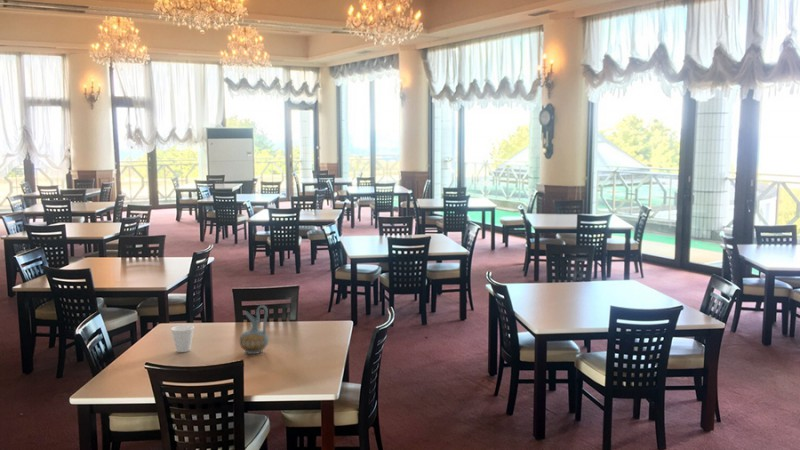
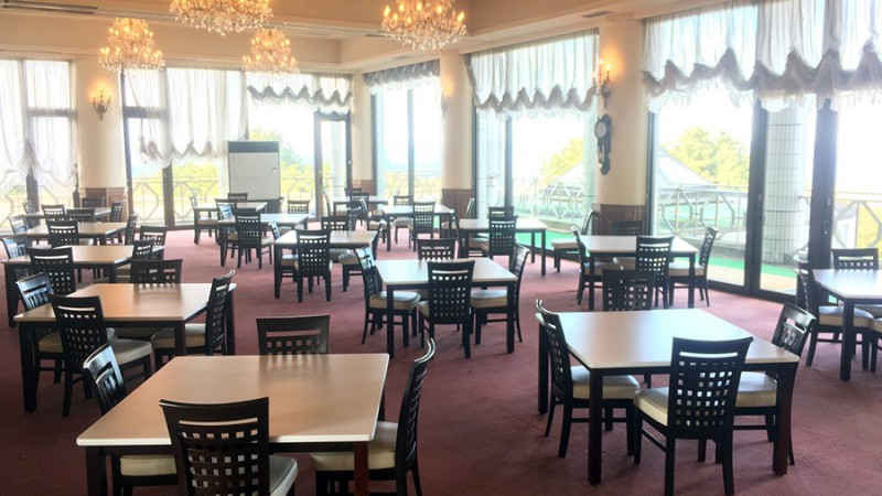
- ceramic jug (253, 328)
- cup (183, 339)
